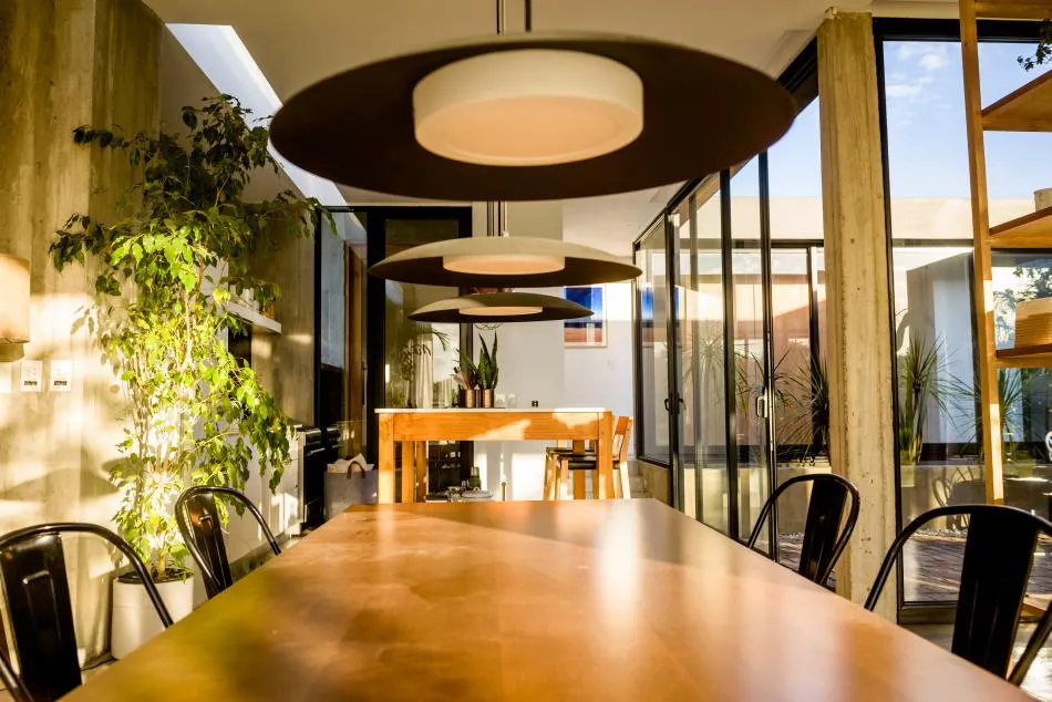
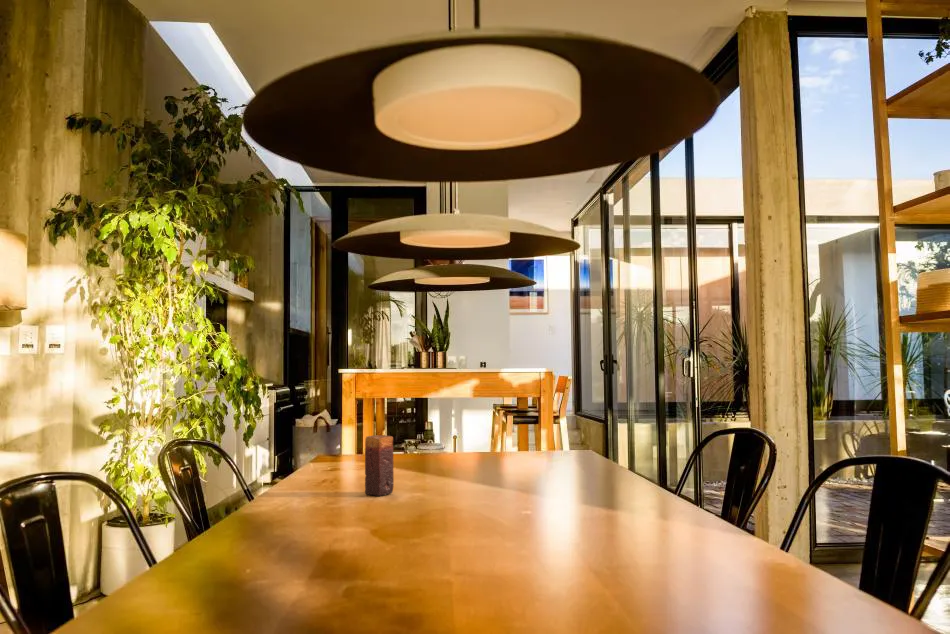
+ candle (379, 464)
